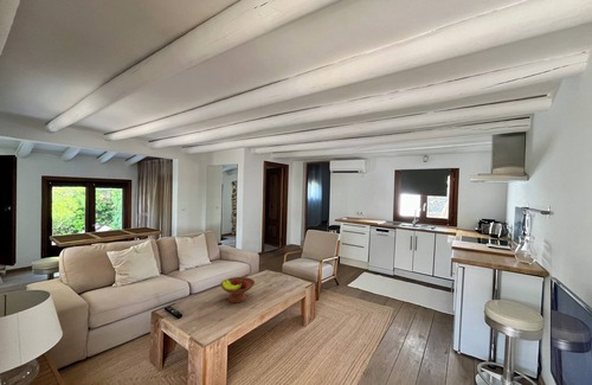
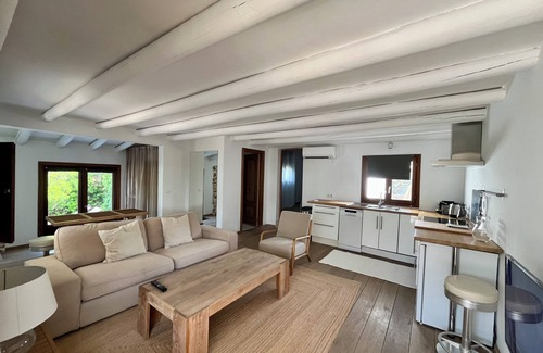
- fruit bowl (237, 288)
